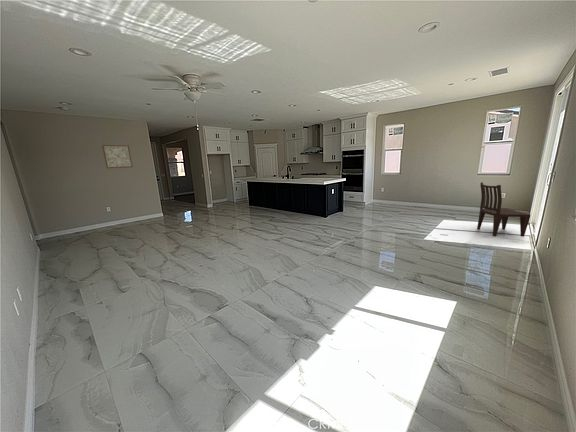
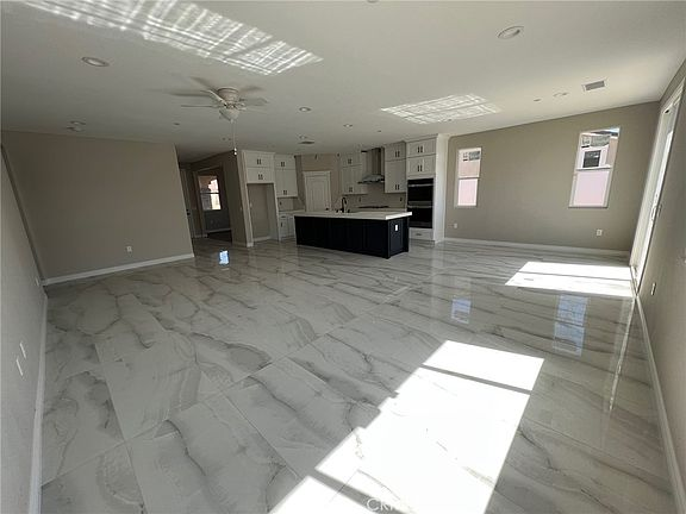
- dining chair (502, 208)
- wall art (117, 157)
